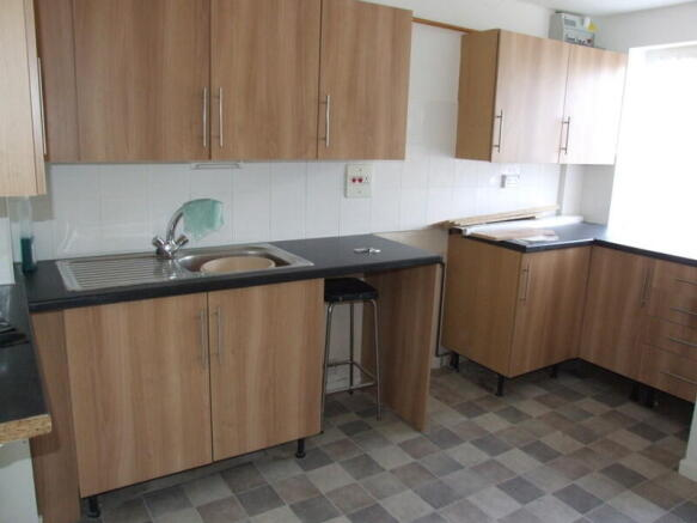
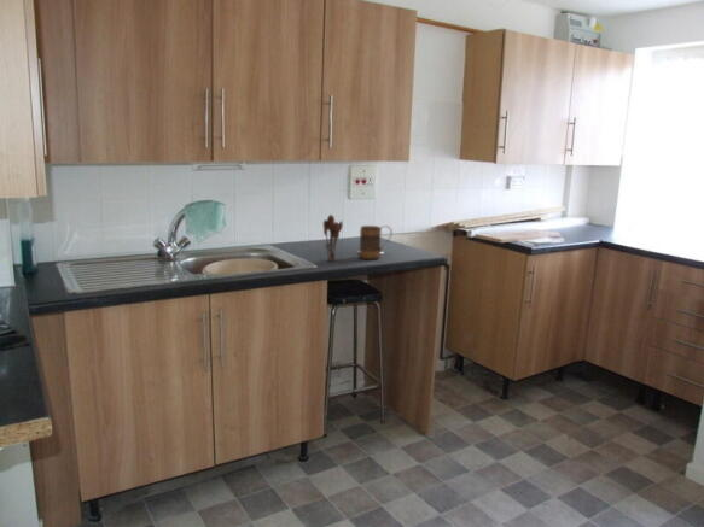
+ mug (376, 241)
+ utensil holder (331, 239)
